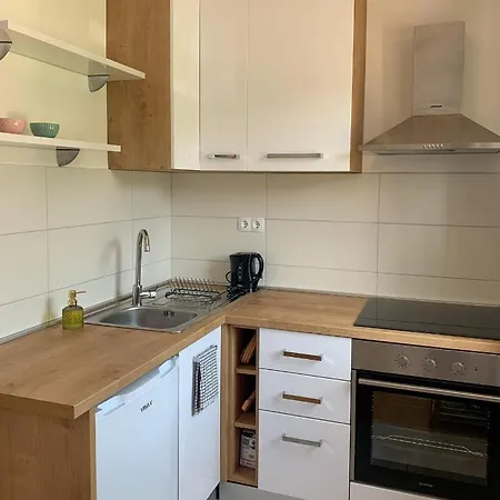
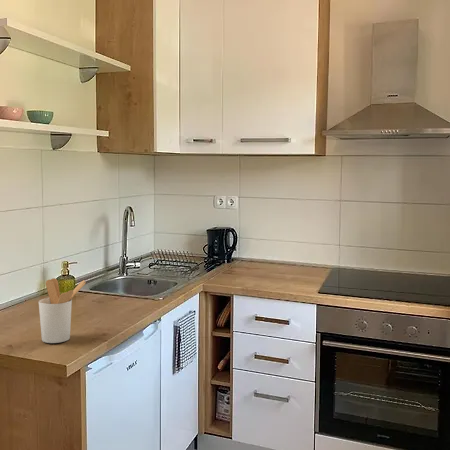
+ utensil holder (64, 309)
